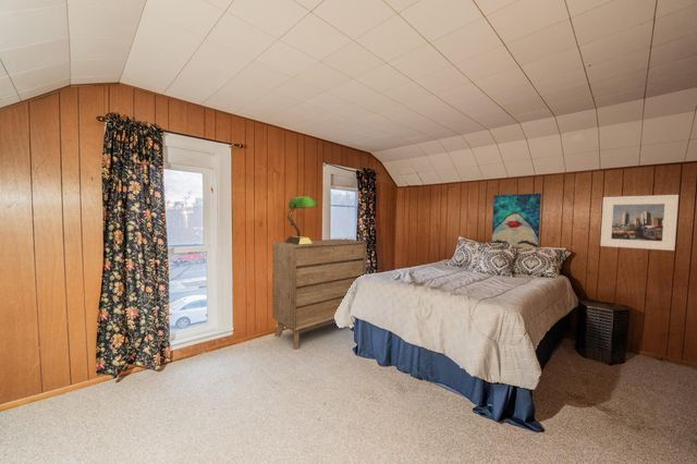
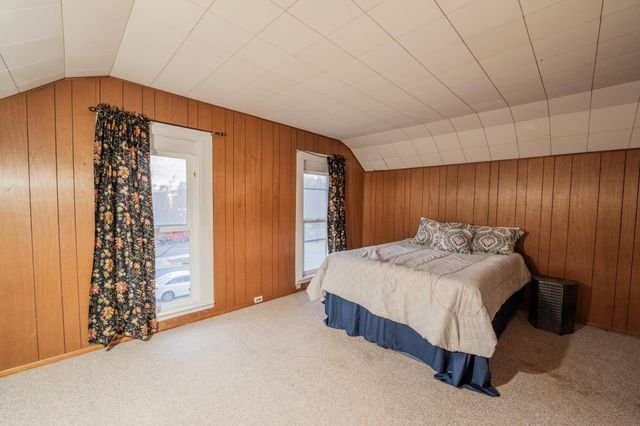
- dresser (321, 286)
- table lamp (294, 222)
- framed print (636, 221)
- wall art (514, 220)
